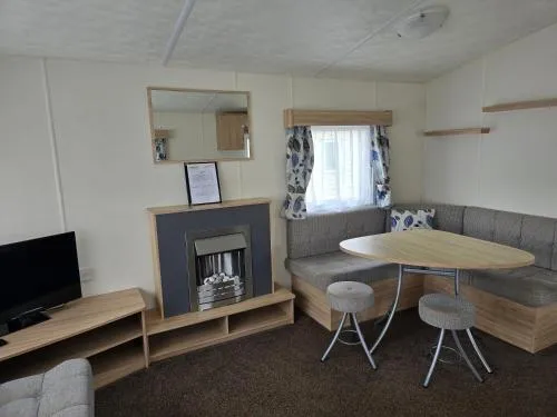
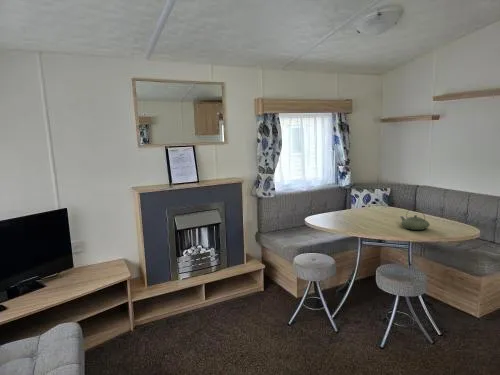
+ teapot (413, 217)
